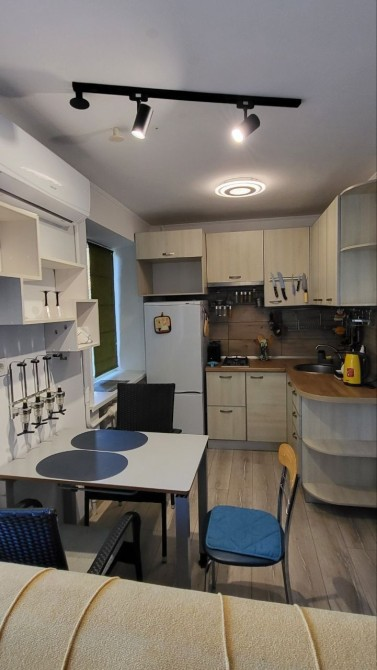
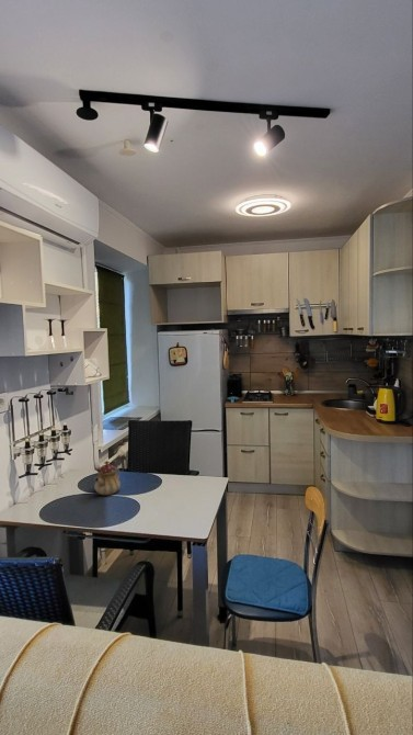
+ teapot (107, 475)
